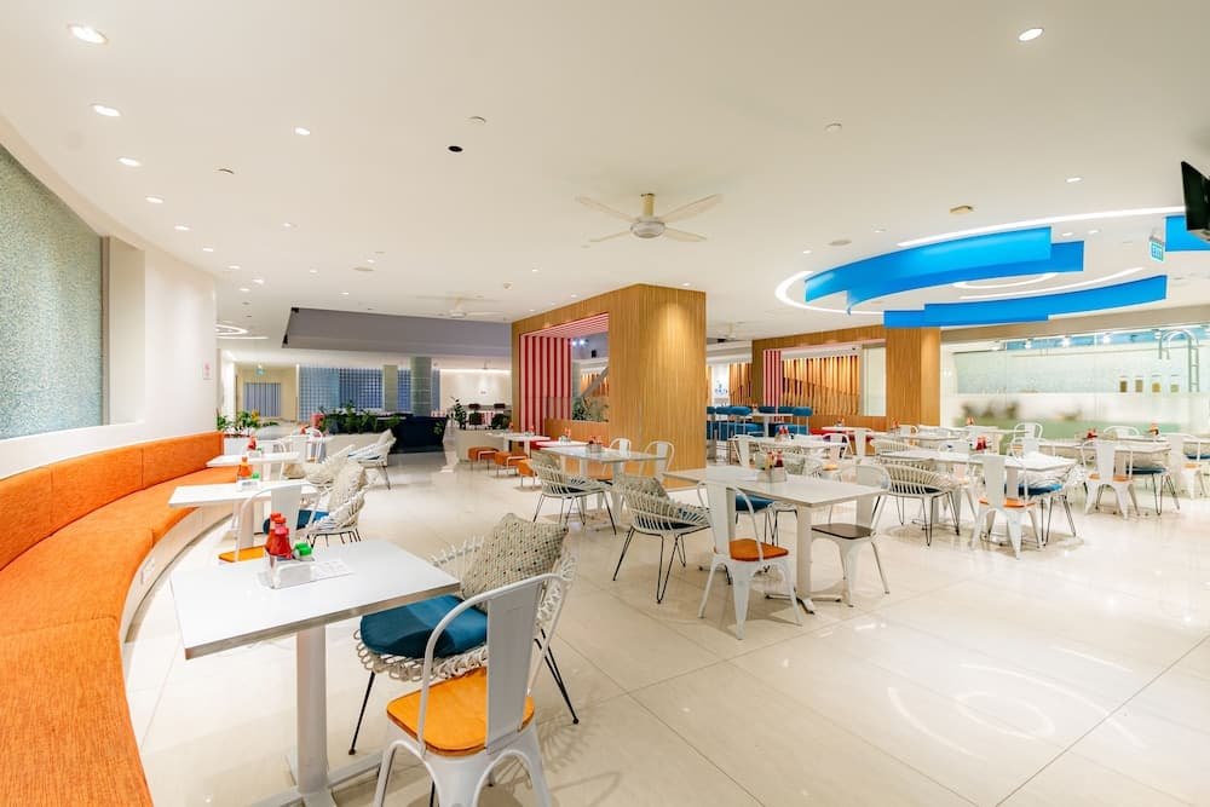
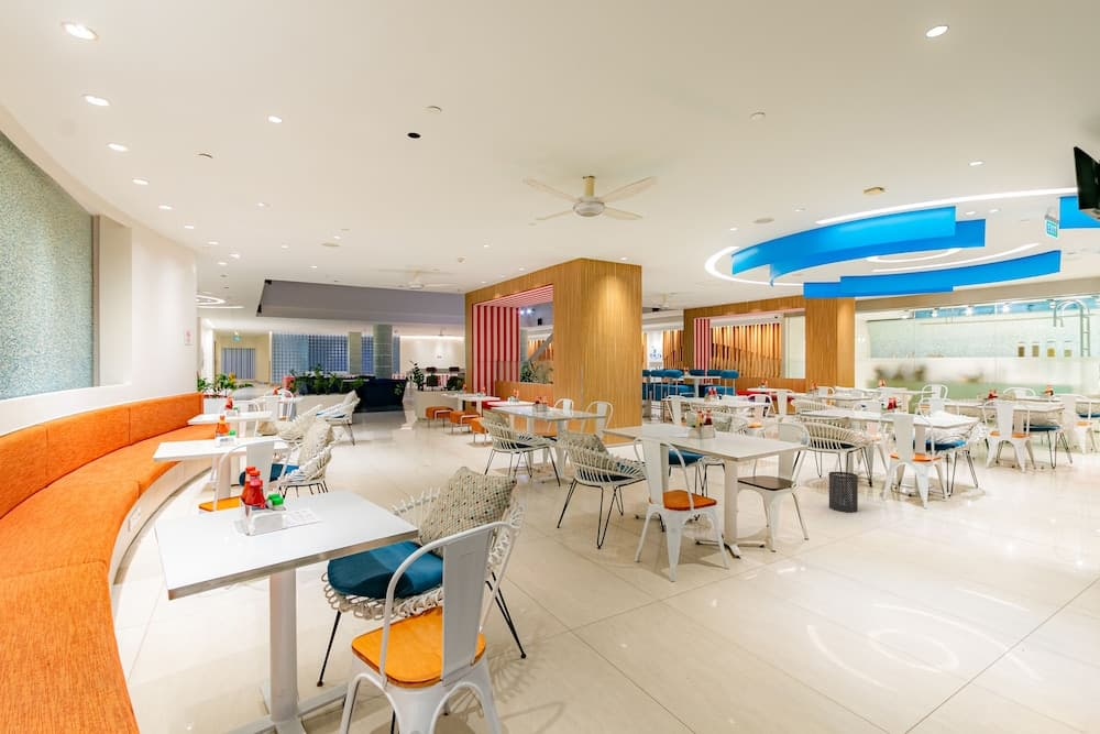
+ trash can (843, 491)
